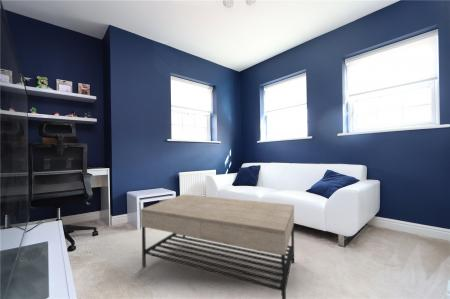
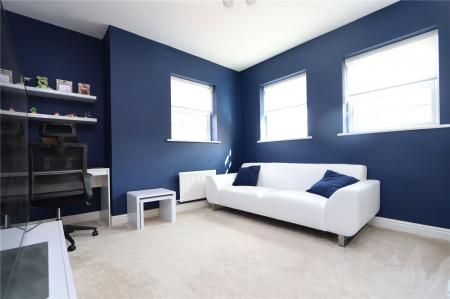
- coffee table (219, 235)
